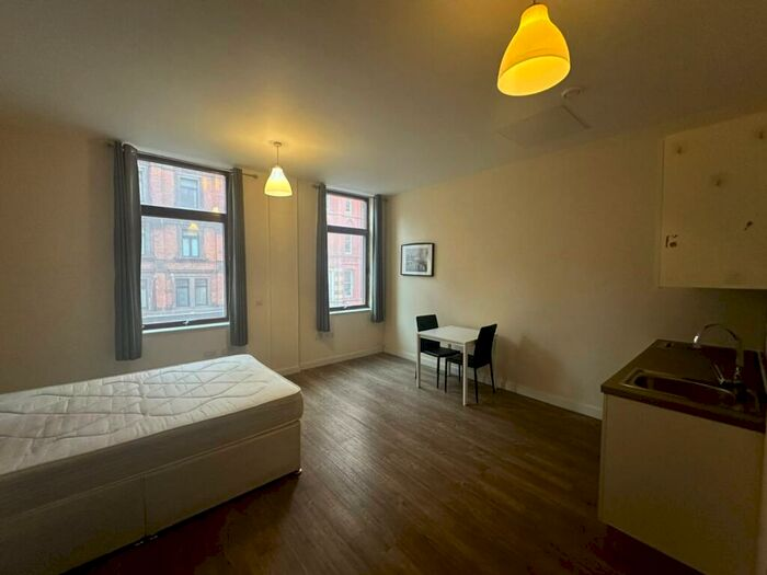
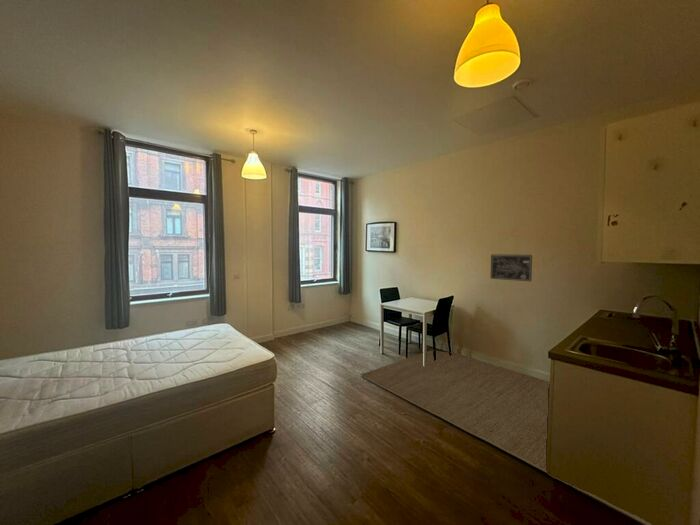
+ rug (499, 396)
+ wall art (510, 267)
